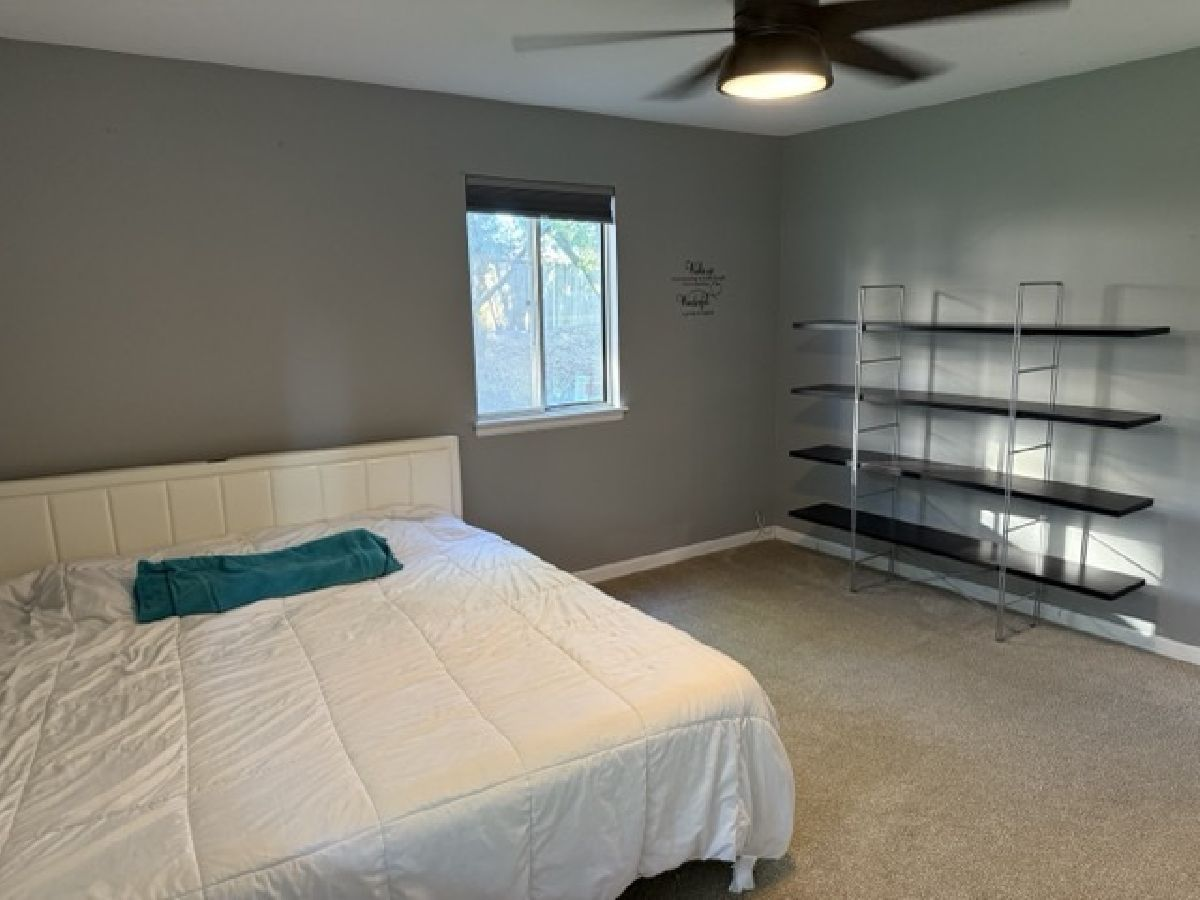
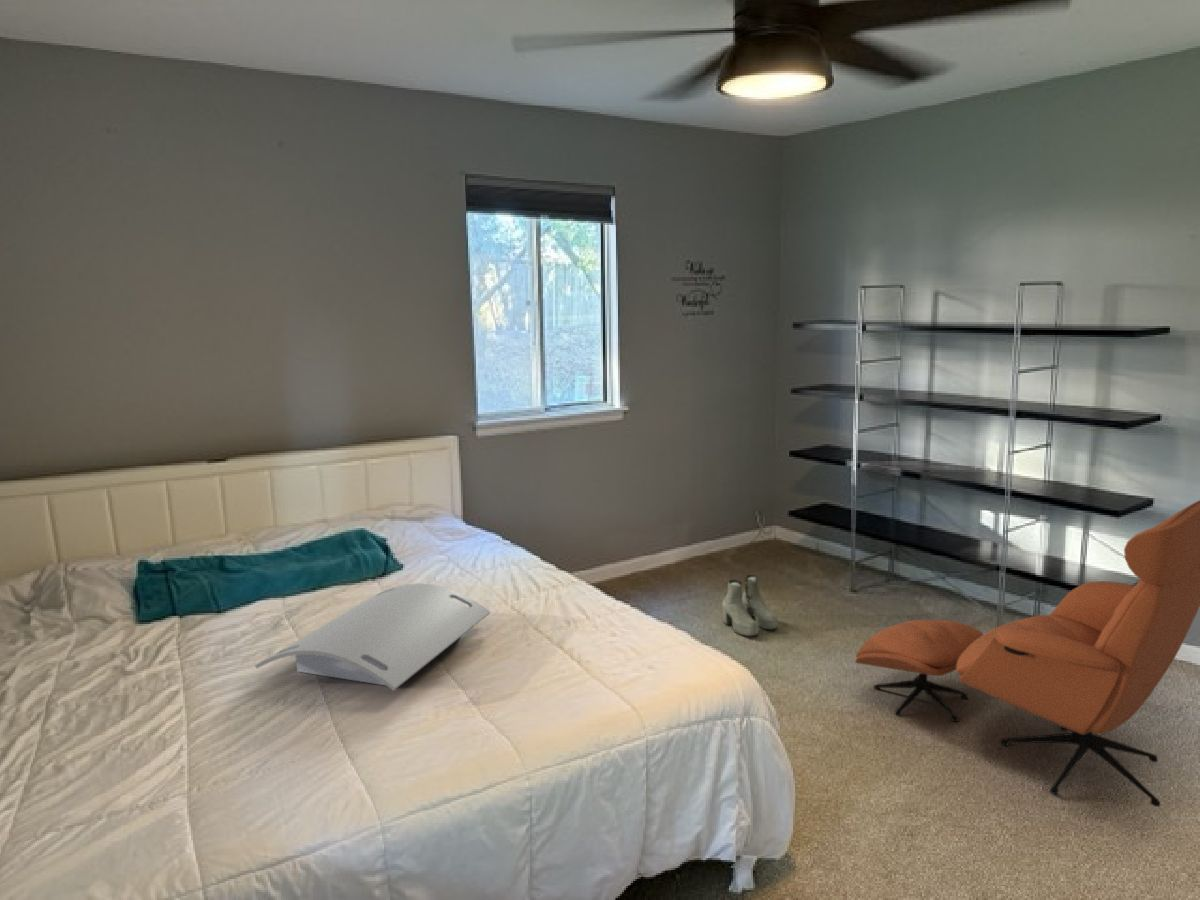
+ armchair (1017, 620)
+ boots (749, 603)
+ serving tray (381, 633)
